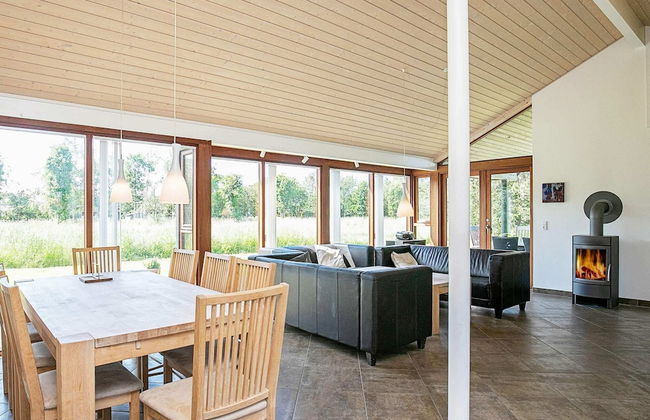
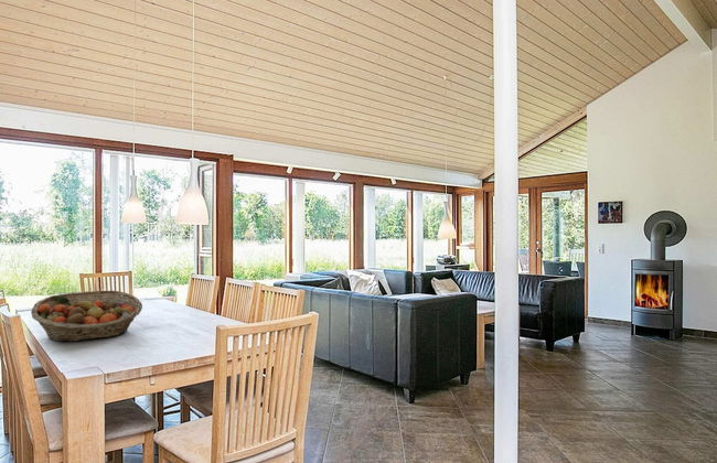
+ fruit basket (89, 314)
